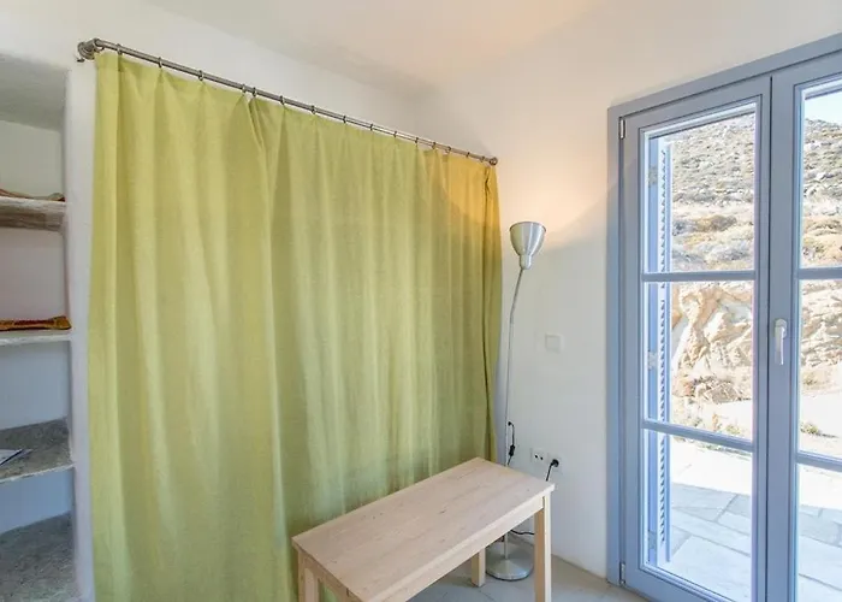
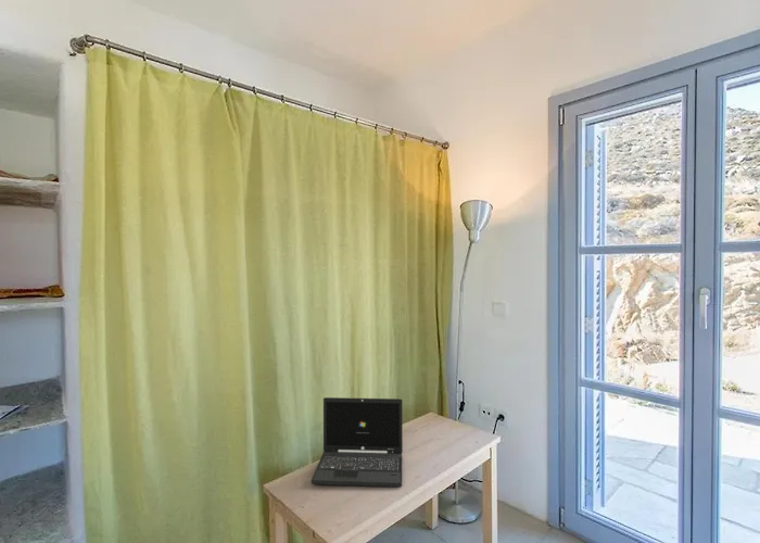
+ laptop (359, 439)
